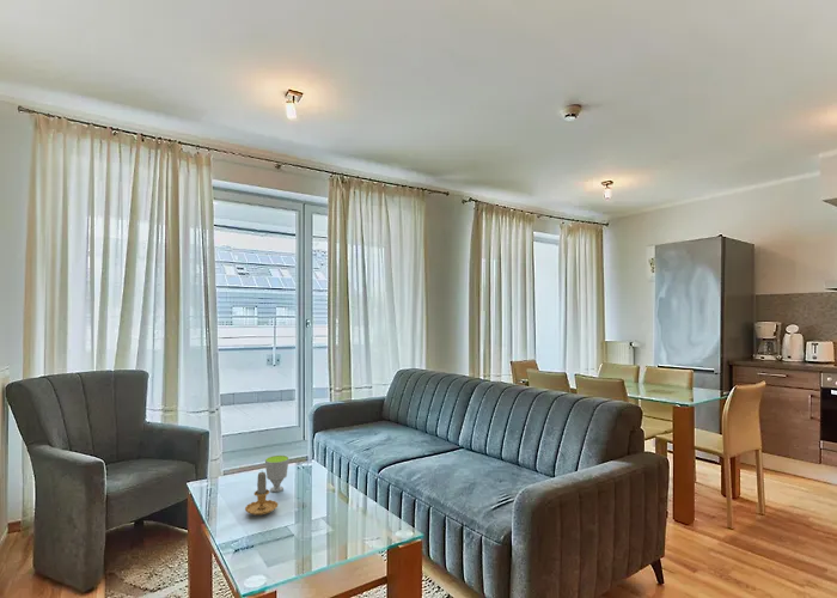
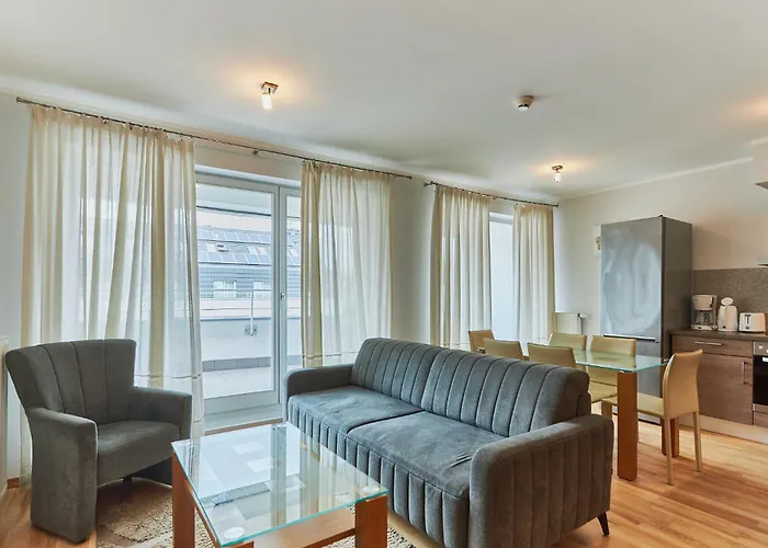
- cup (276, 474)
- candle (261, 489)
